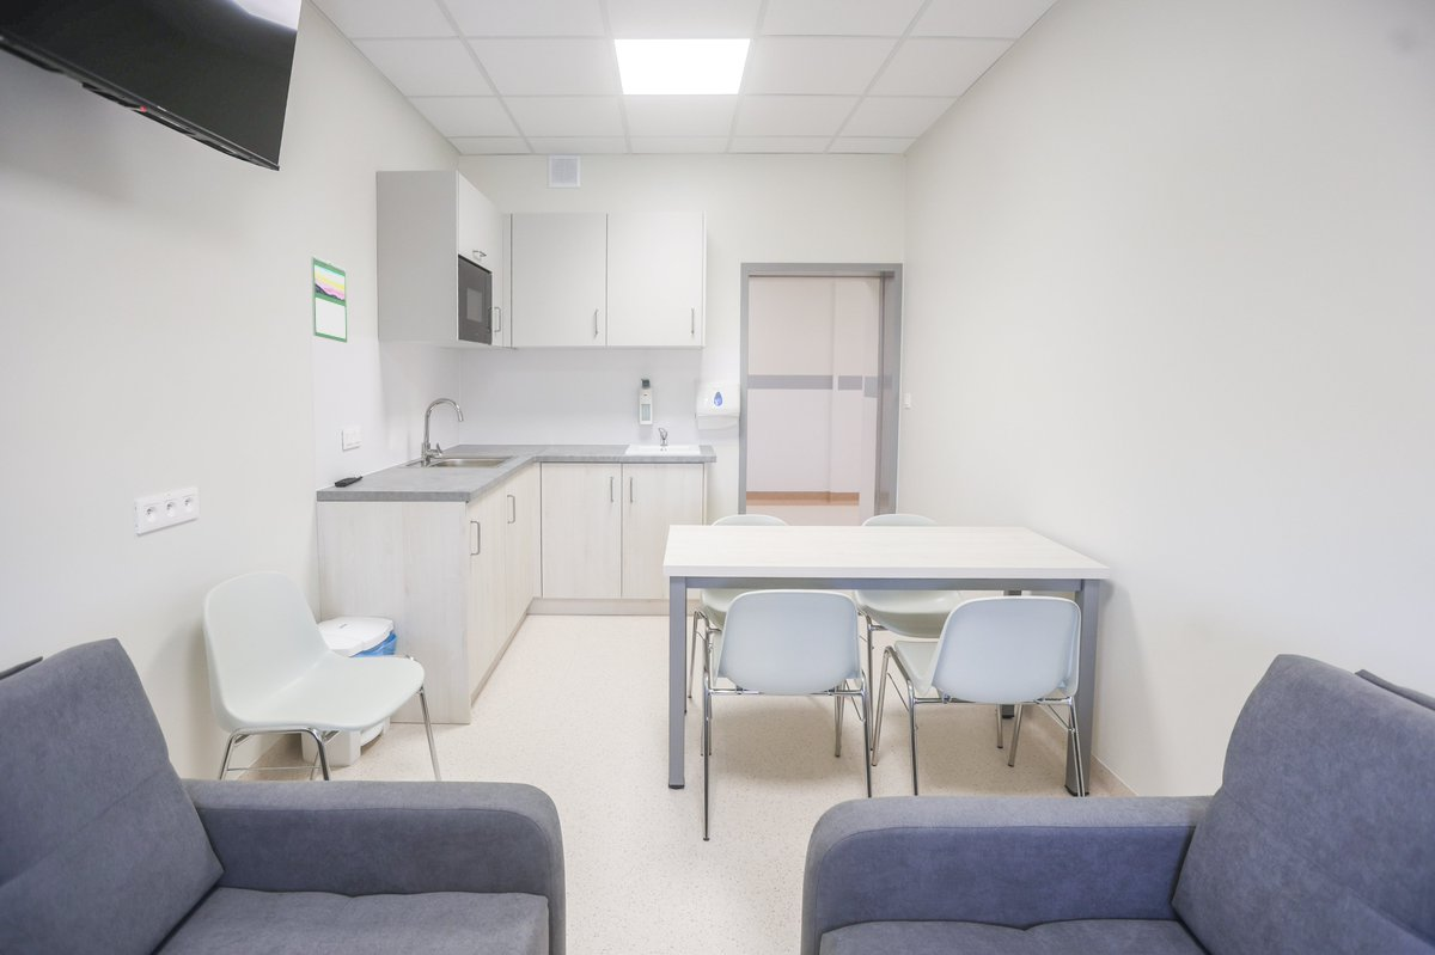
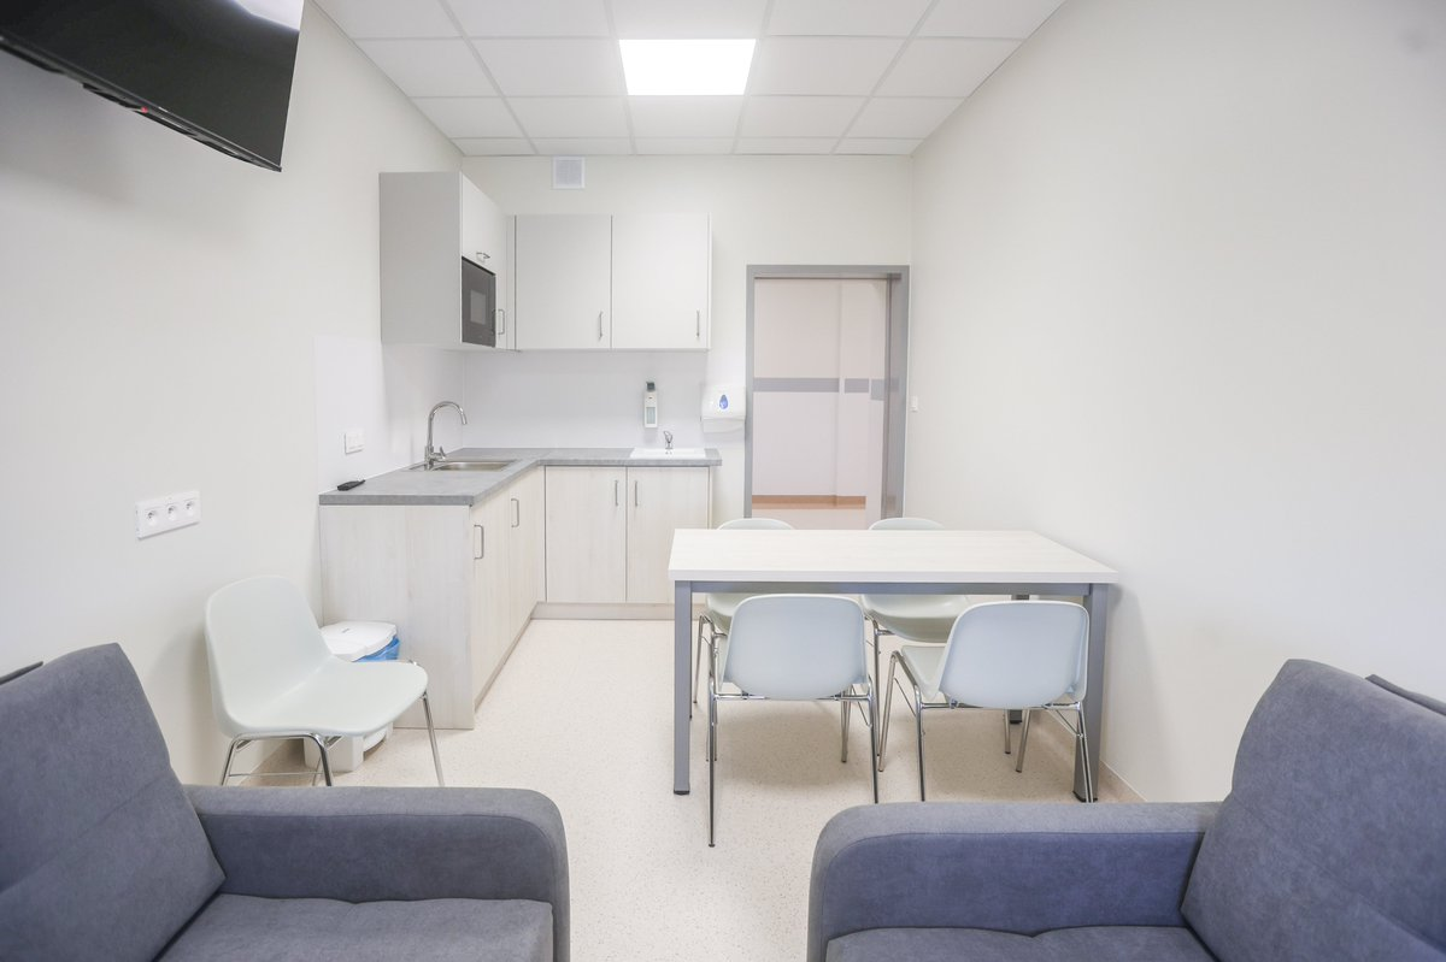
- calendar (329, 300)
